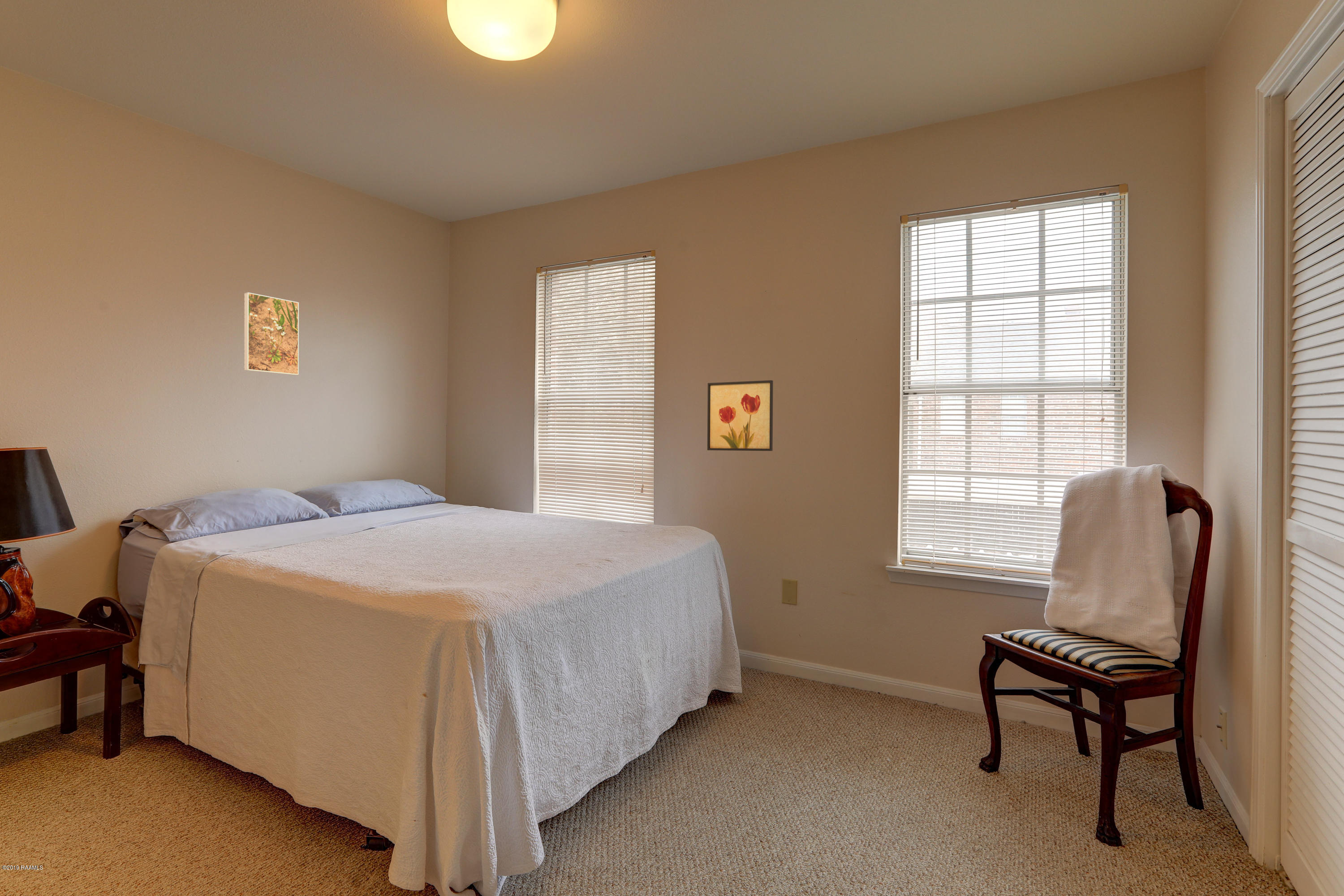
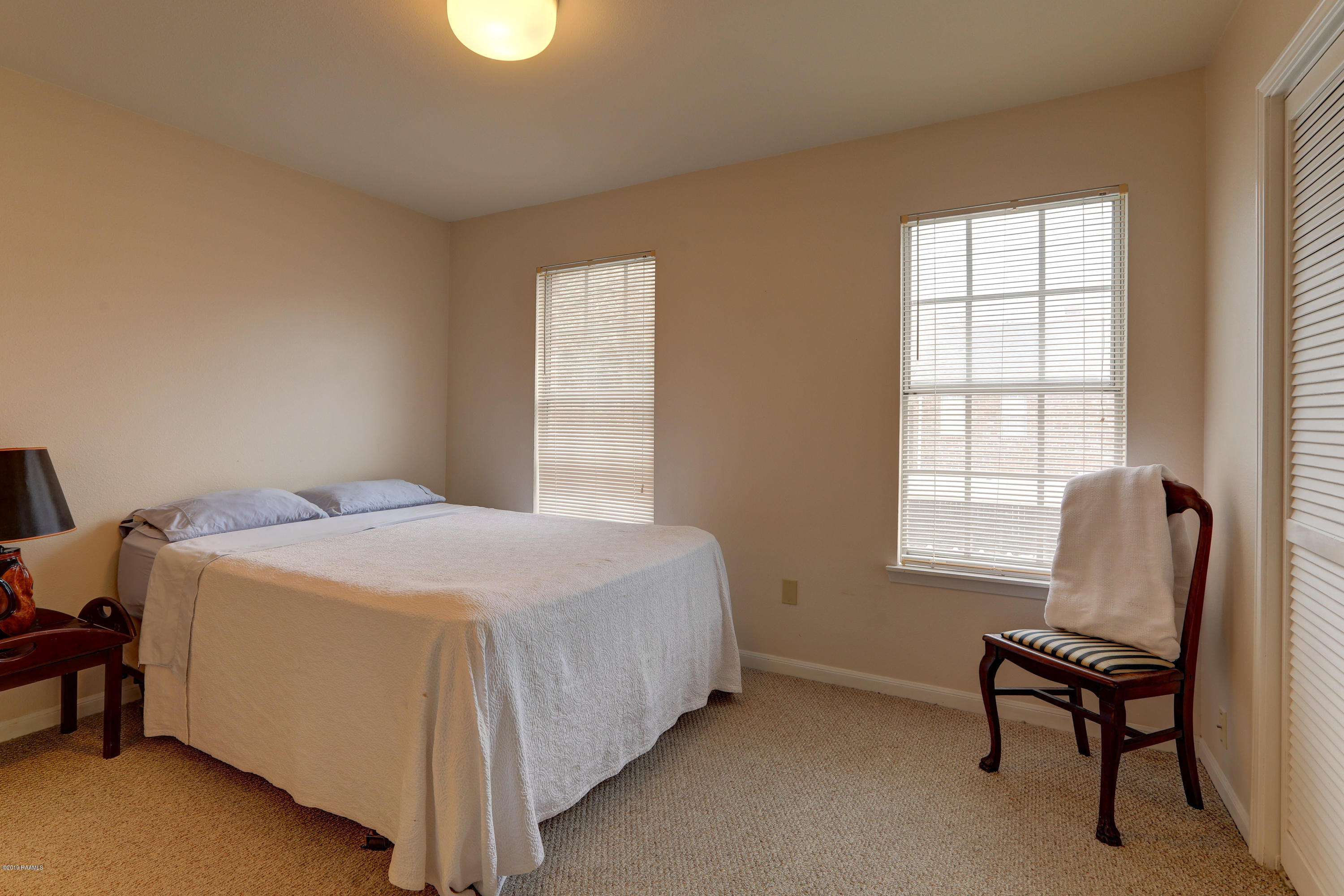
- wall art (740, 416)
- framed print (272, 335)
